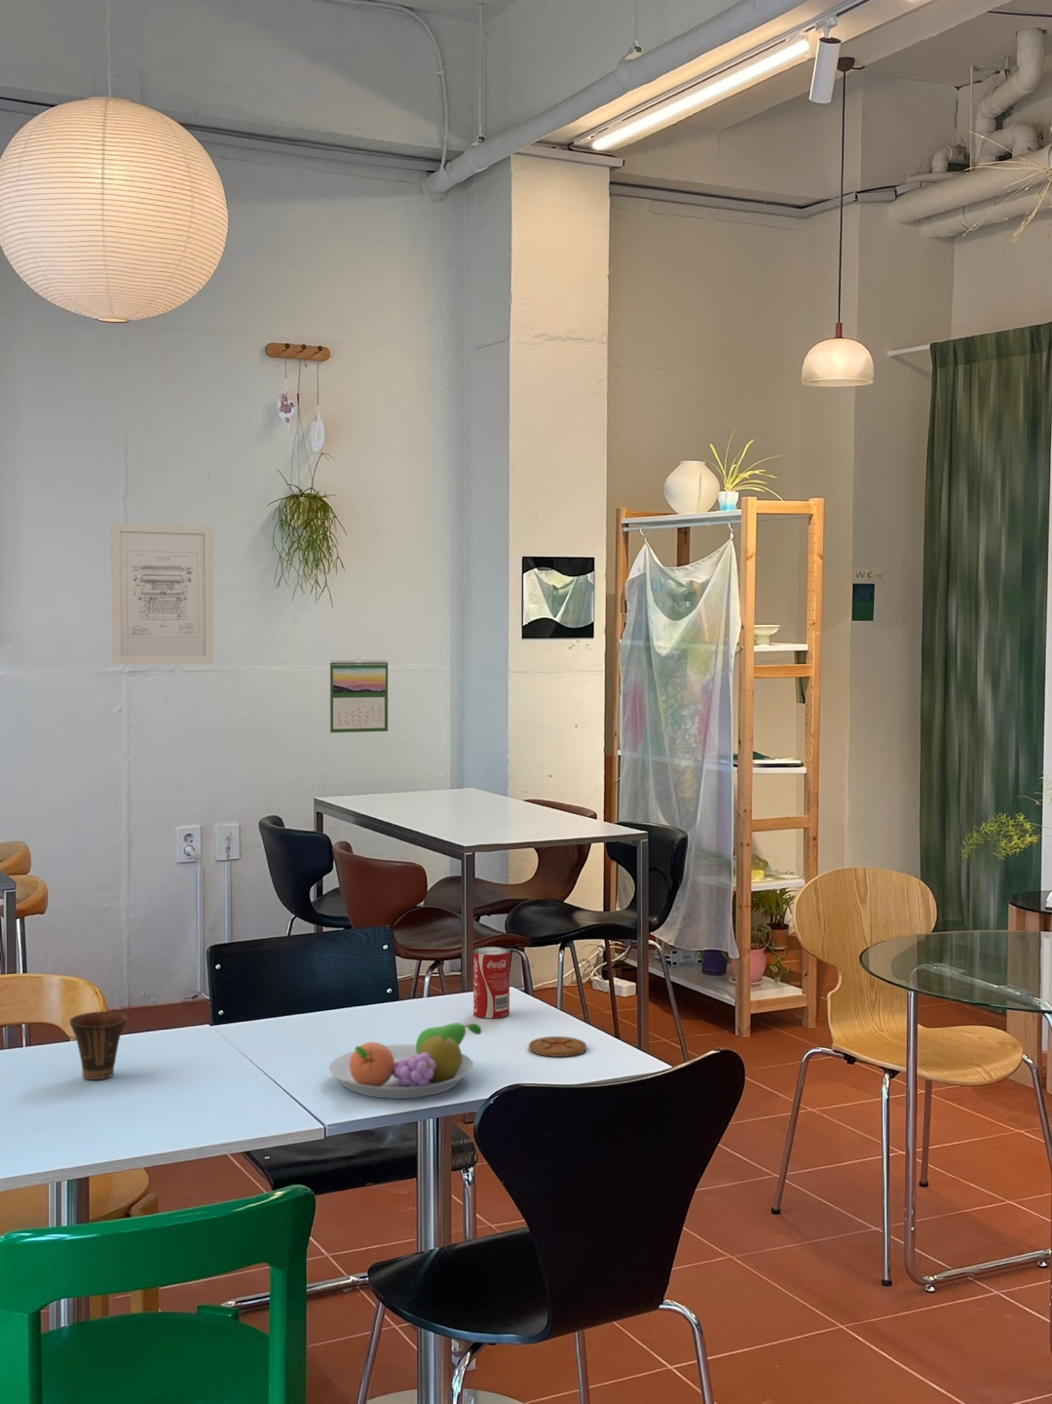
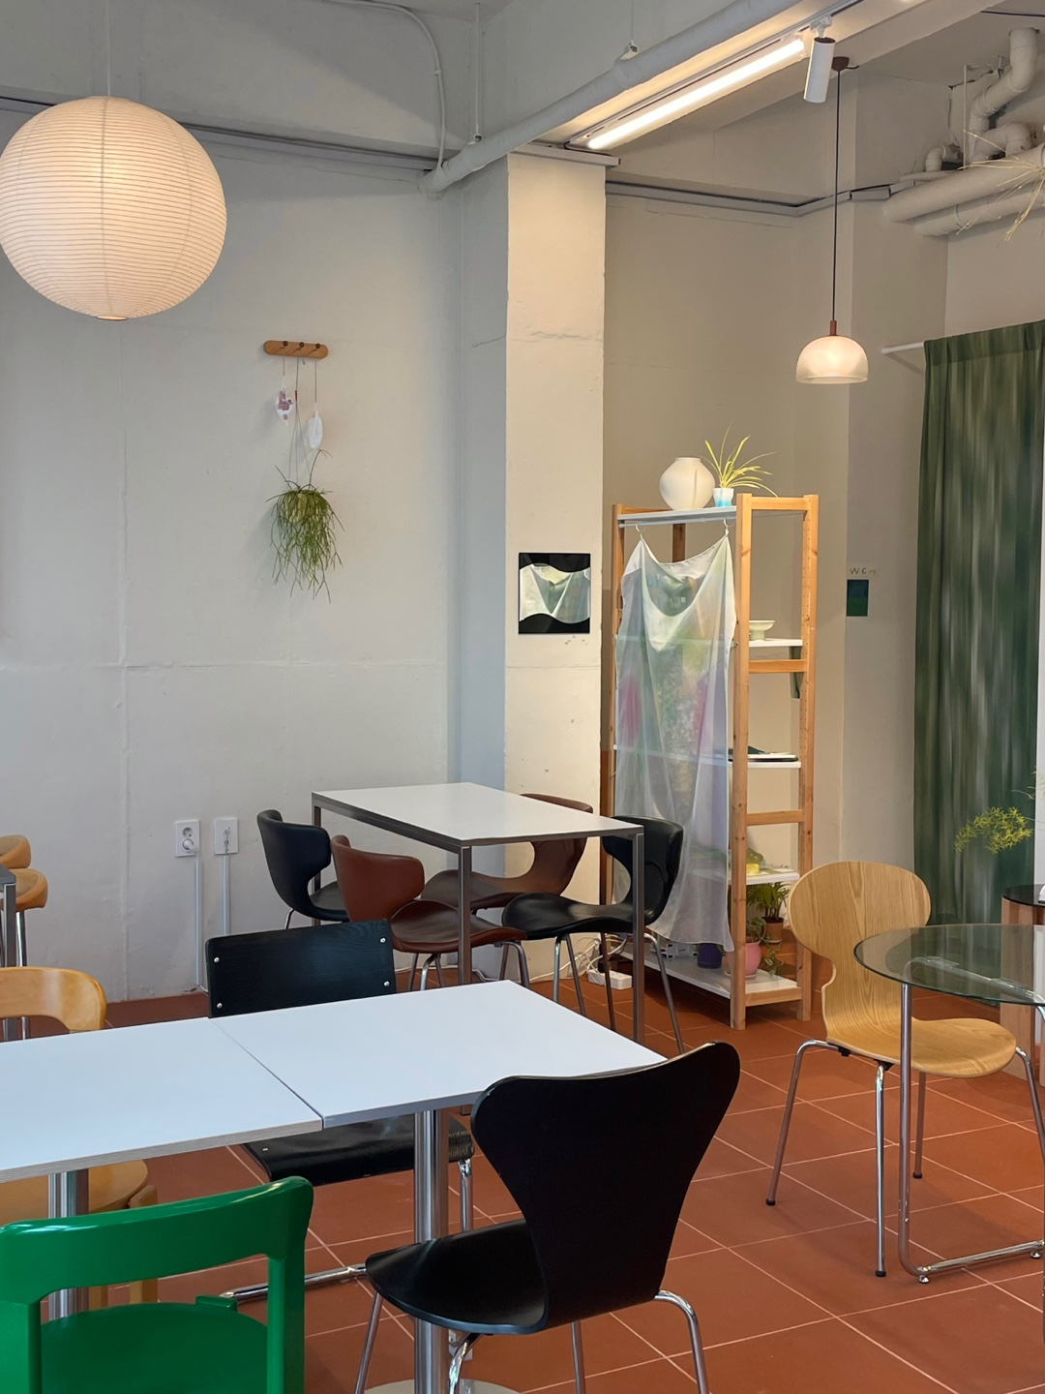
- fruit bowl (407, 1051)
- beverage can (491, 982)
- coaster (557, 1046)
- wall art (162, 594)
- calendar (358, 695)
- cup (98, 1046)
